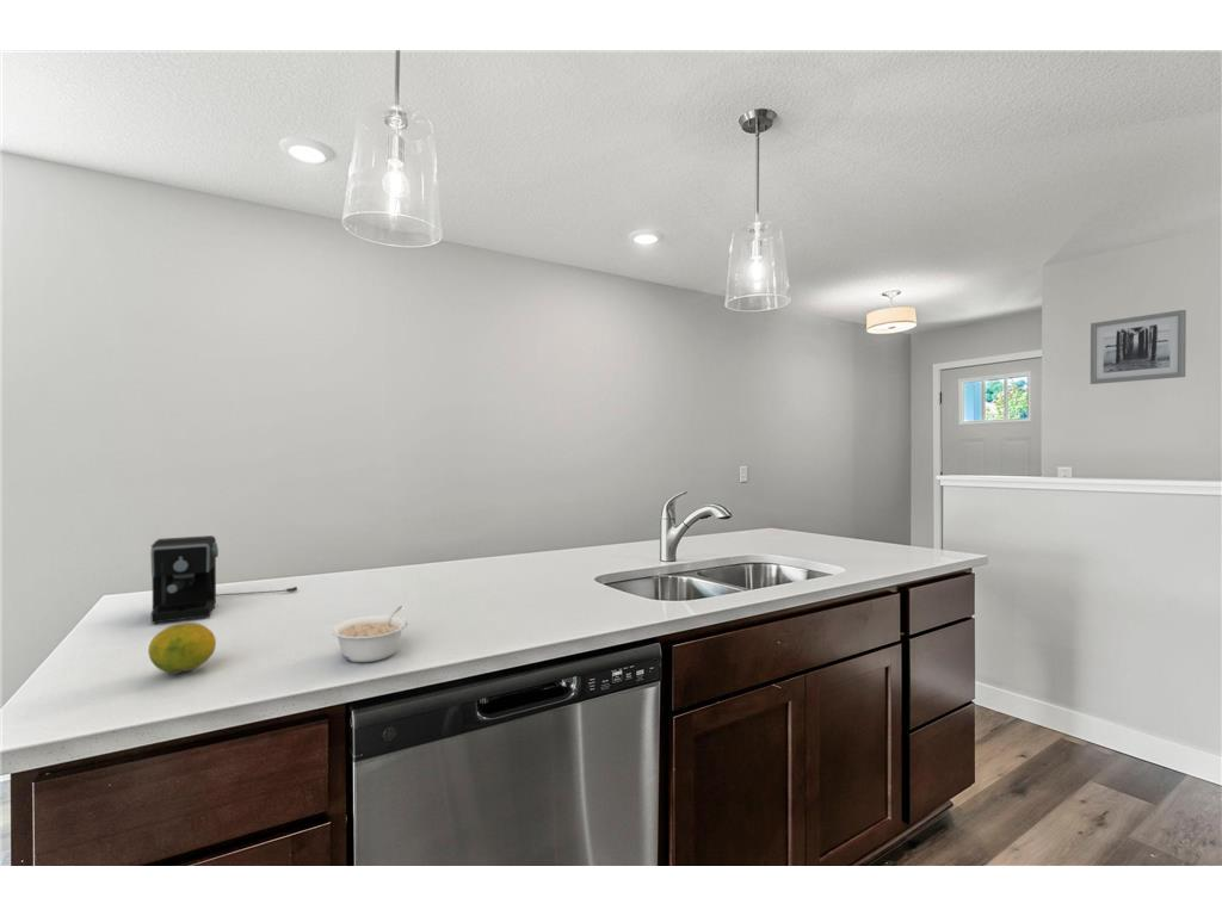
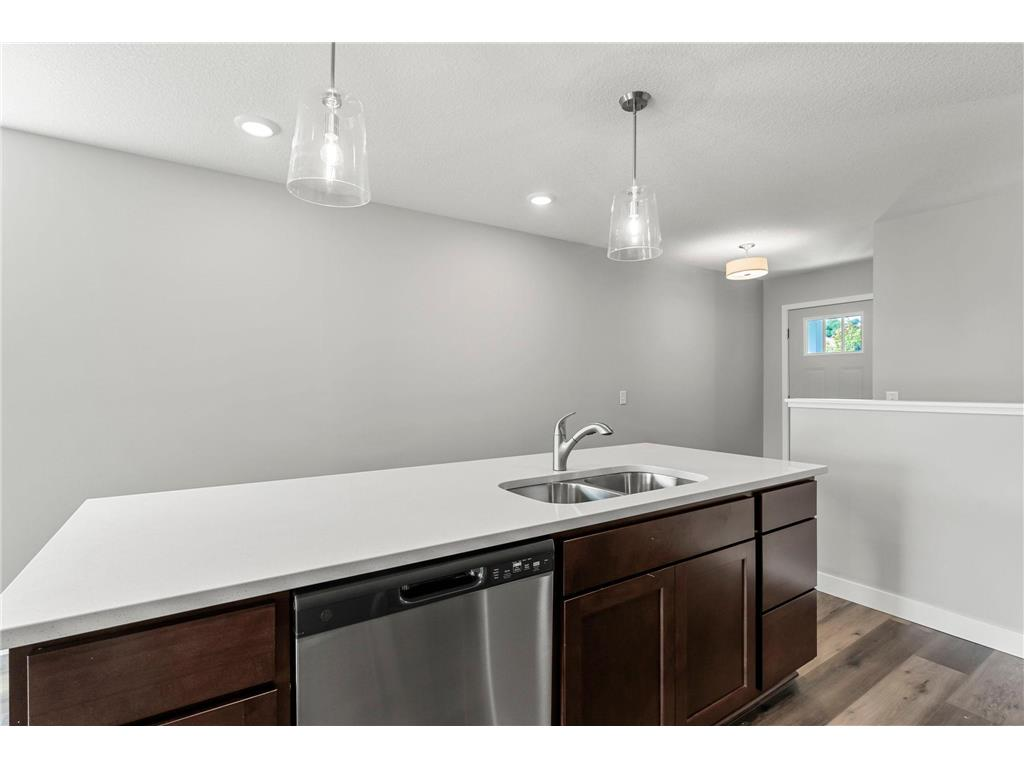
- legume (370, 636)
- coffee maker (215, 571)
- wall art (1135, 348)
- fruit (183, 646)
